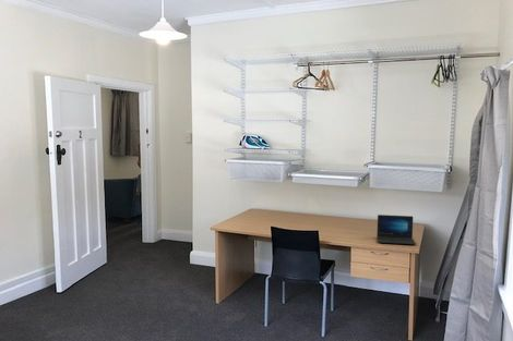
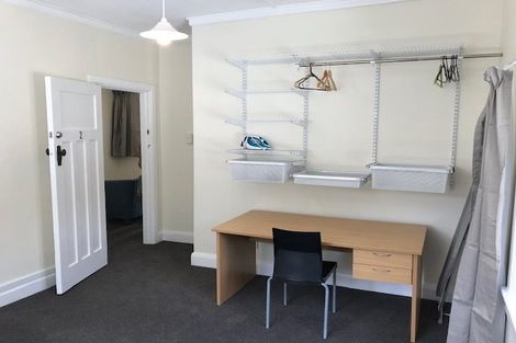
- laptop (395, 229)
